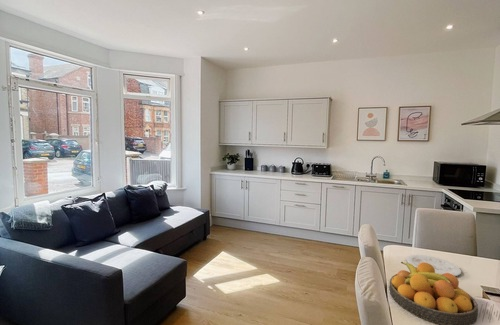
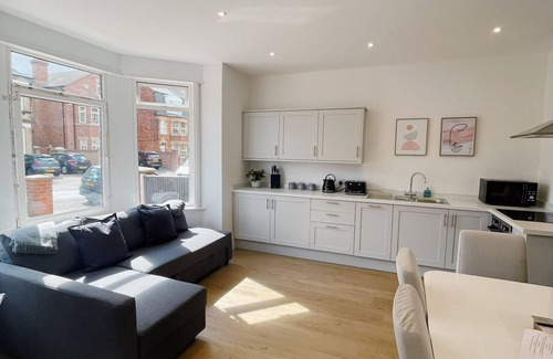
- plate (432, 265)
- fruit bowl (430, 286)
